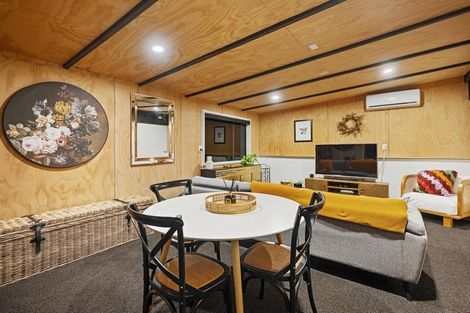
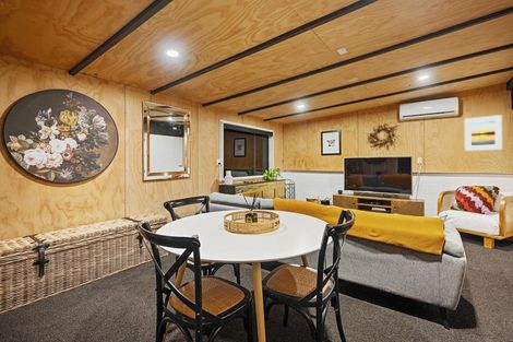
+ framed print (482, 133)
